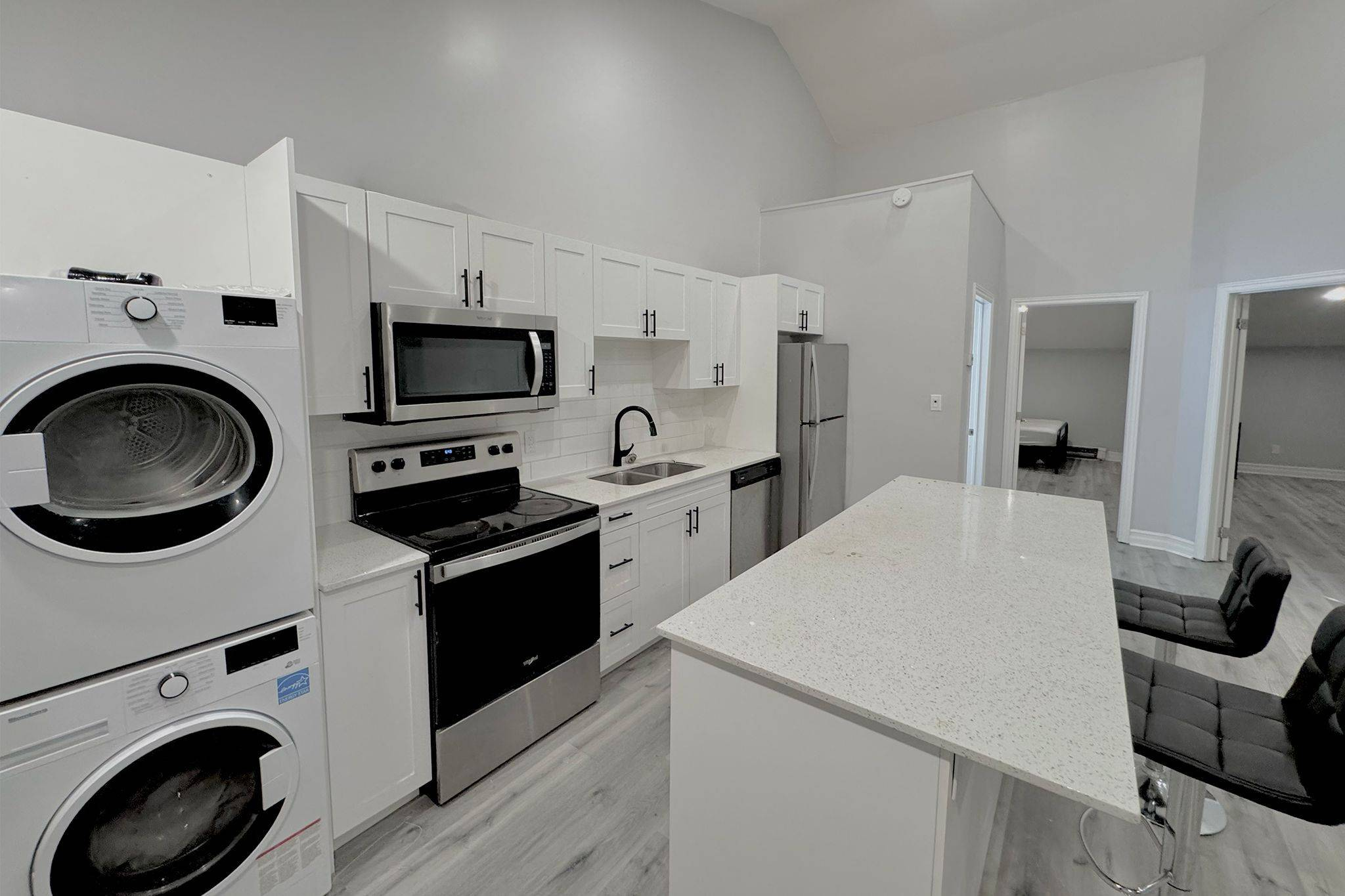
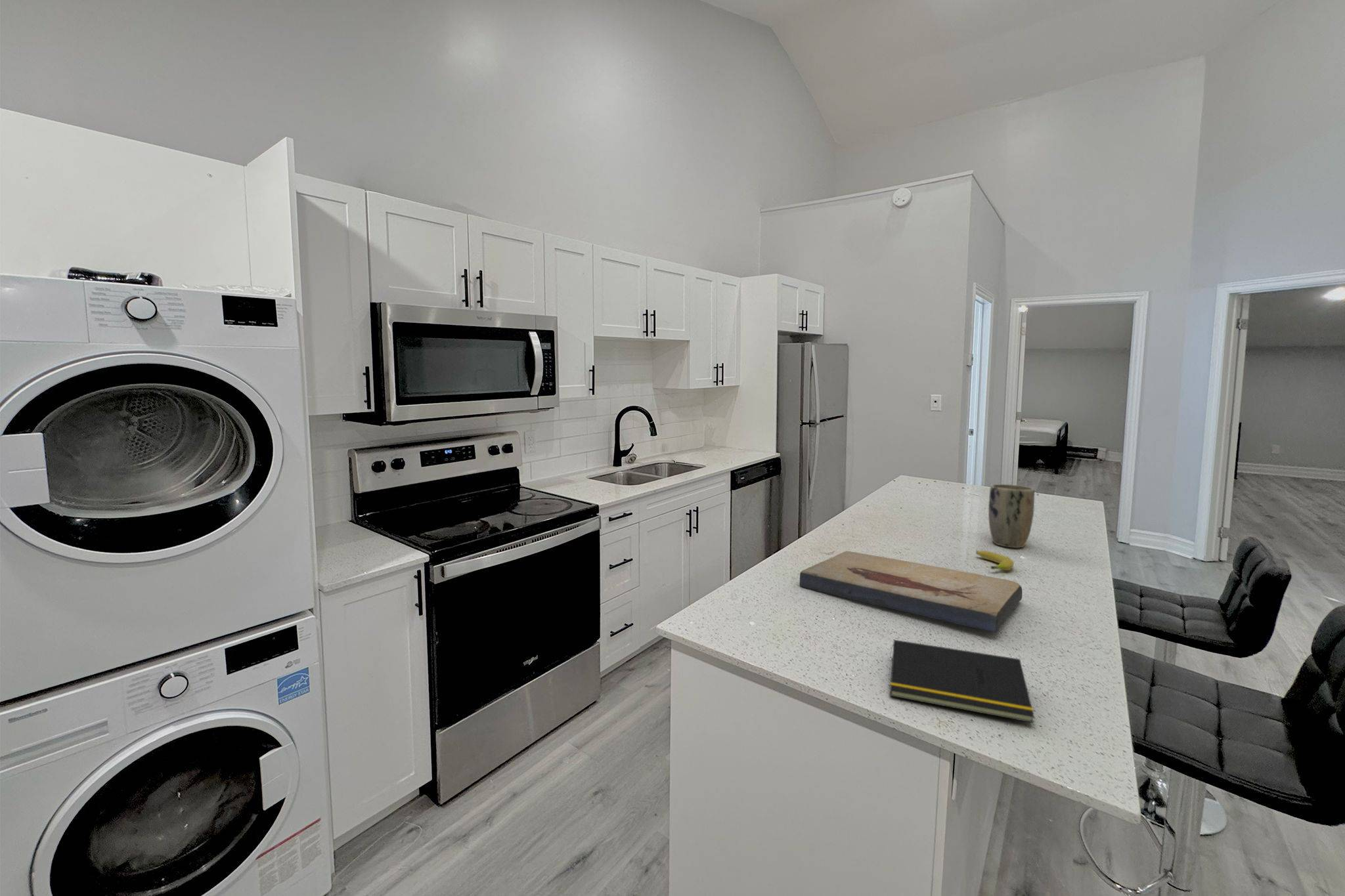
+ fish fossil (908, 584)
+ fruit (992, 561)
+ plant pot (1010, 515)
+ notepad (956, 677)
